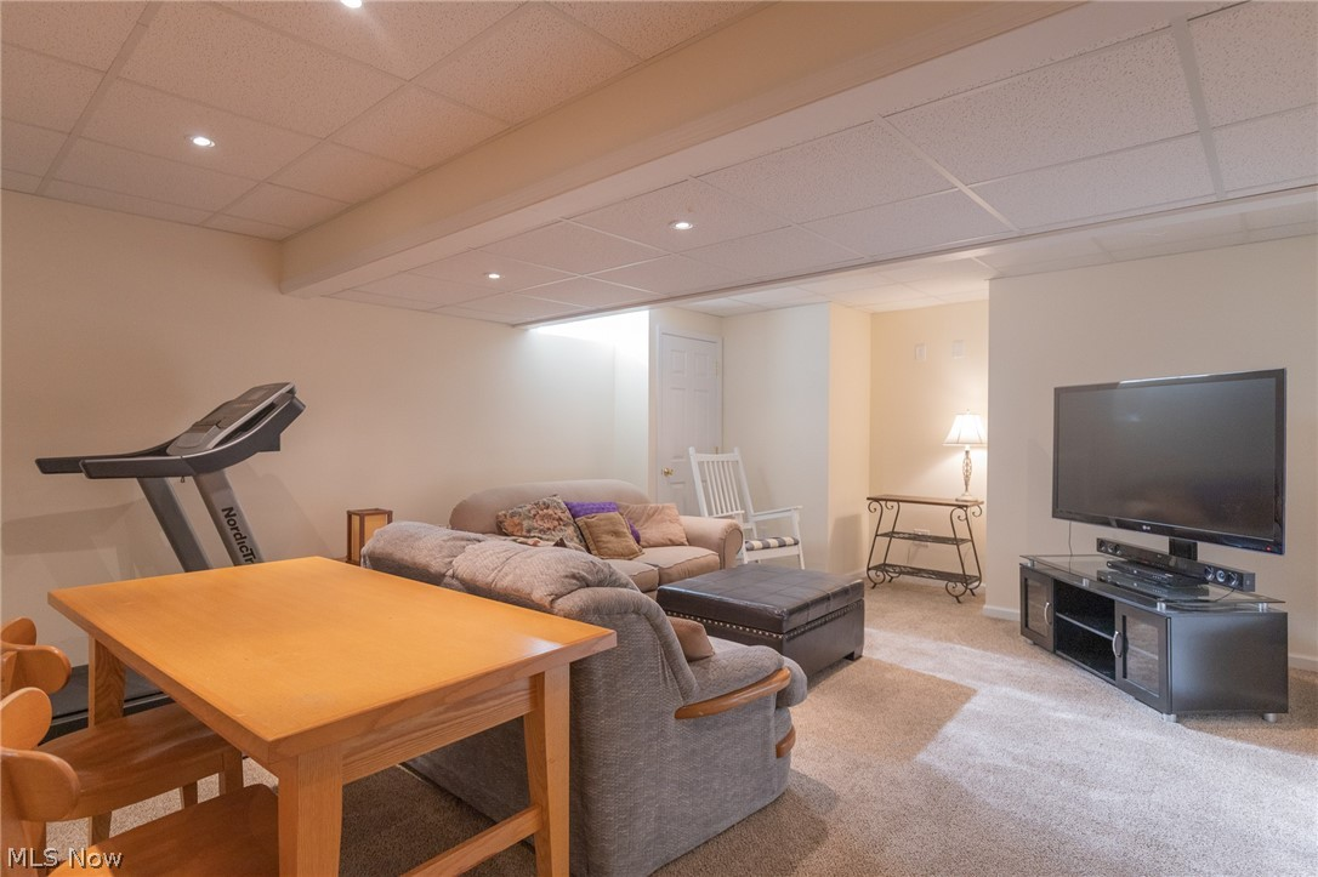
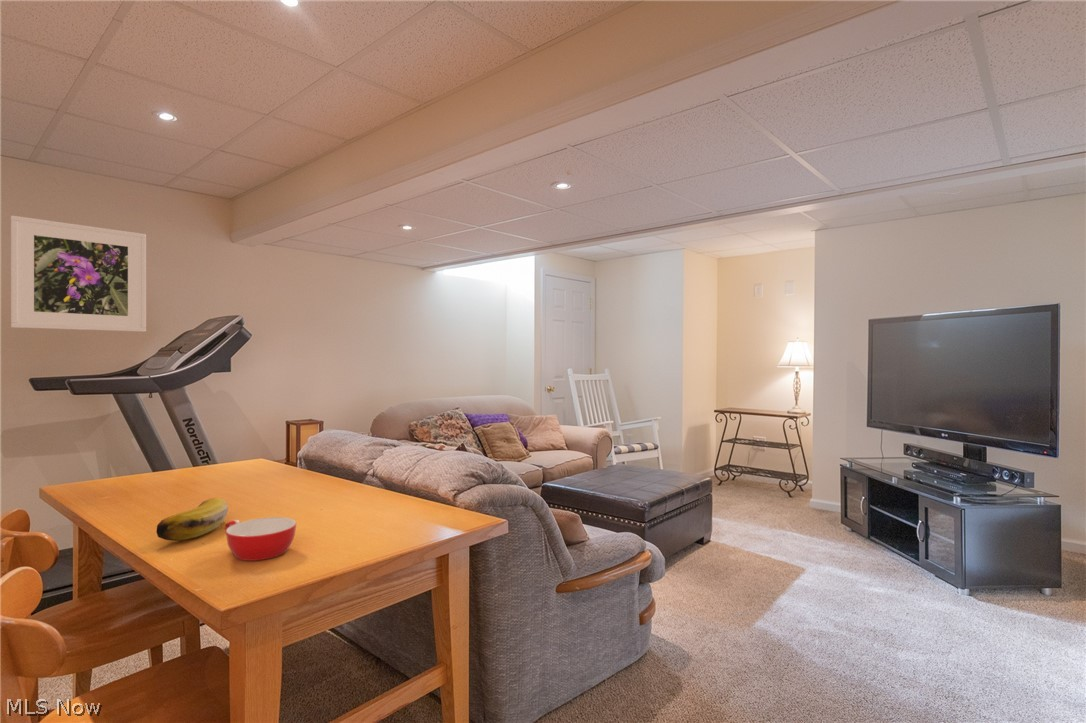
+ bowl (255, 537)
+ banana (188, 516)
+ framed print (83, 277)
